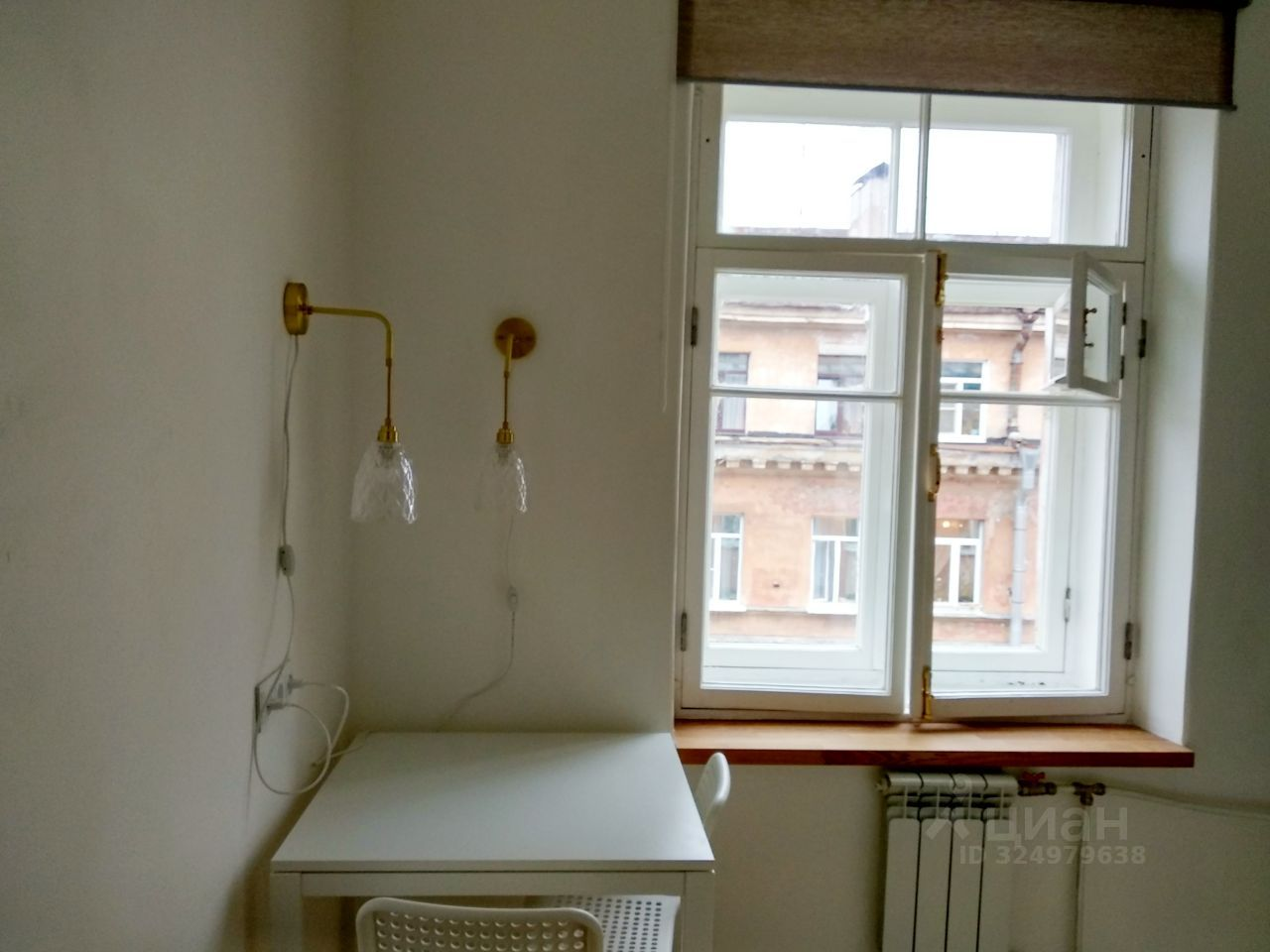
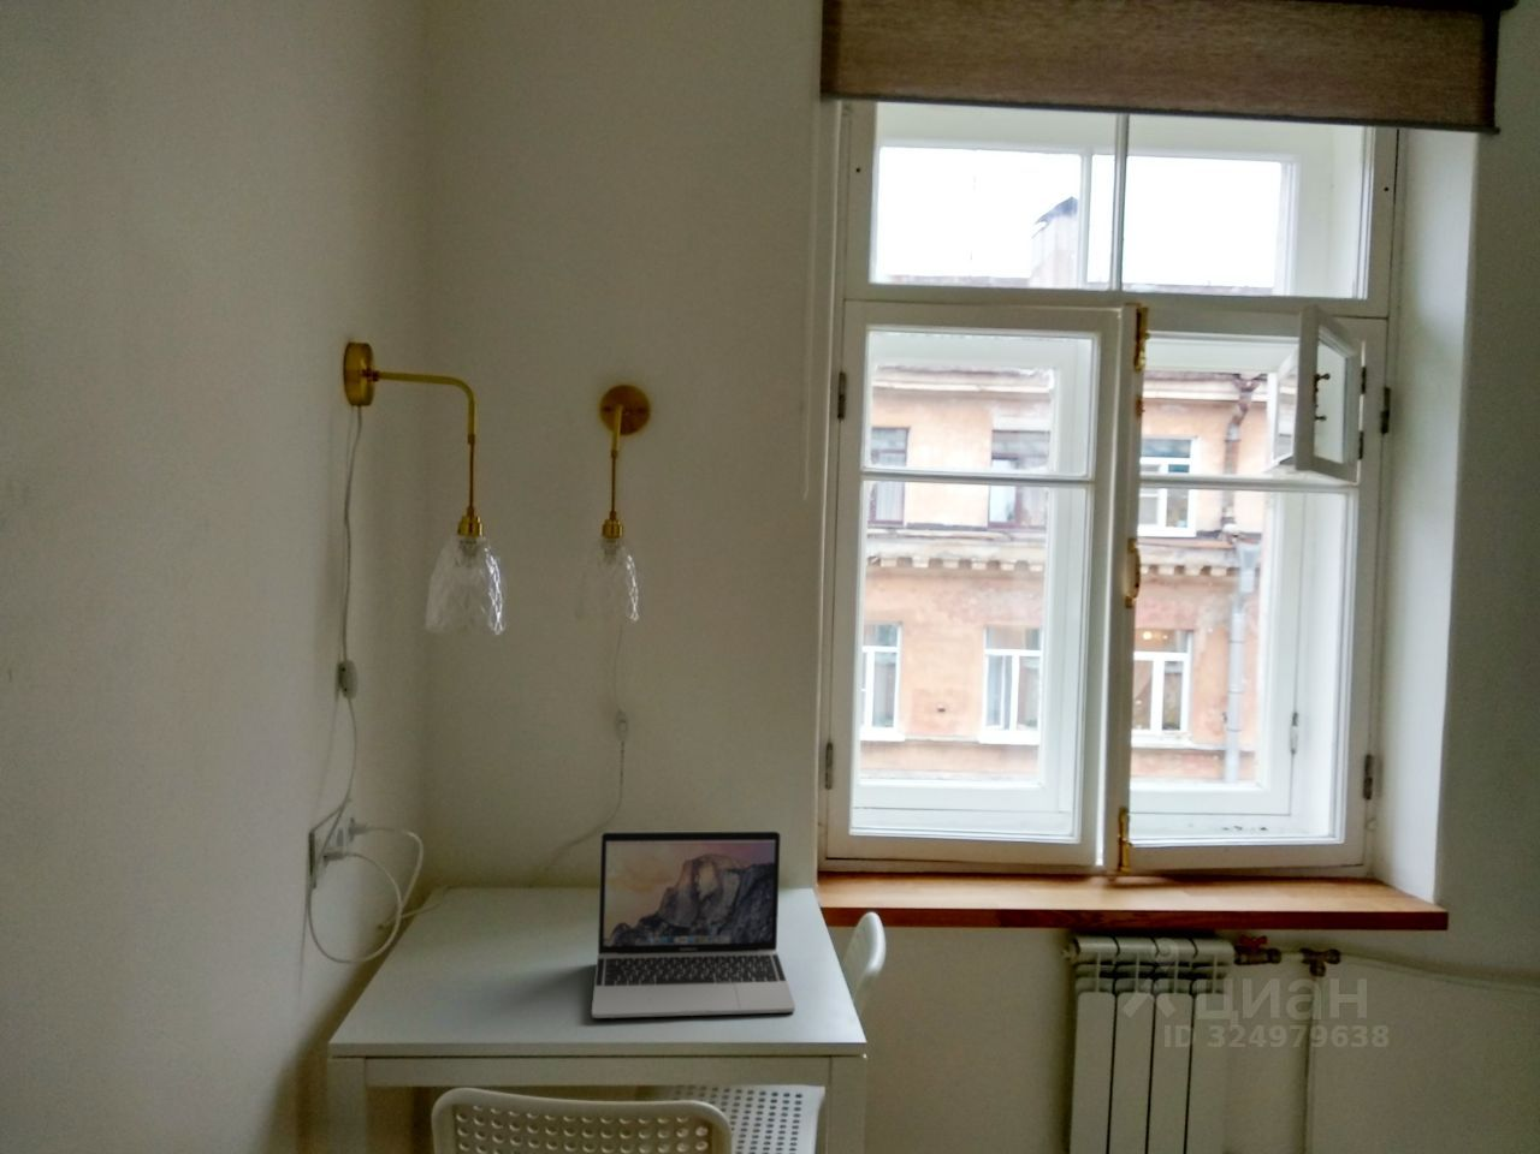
+ laptop (694, 919)
